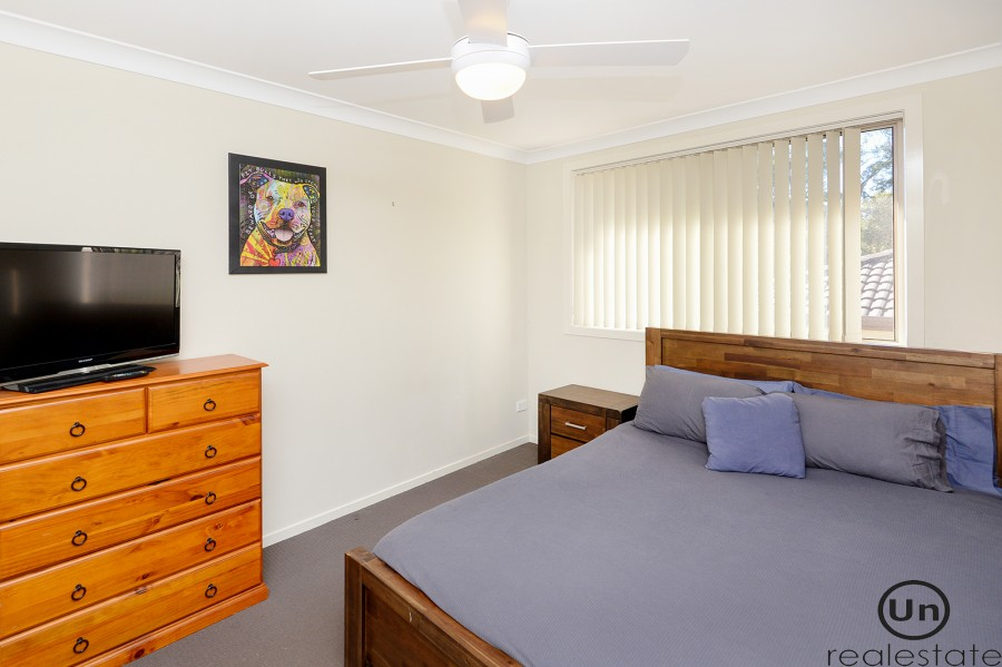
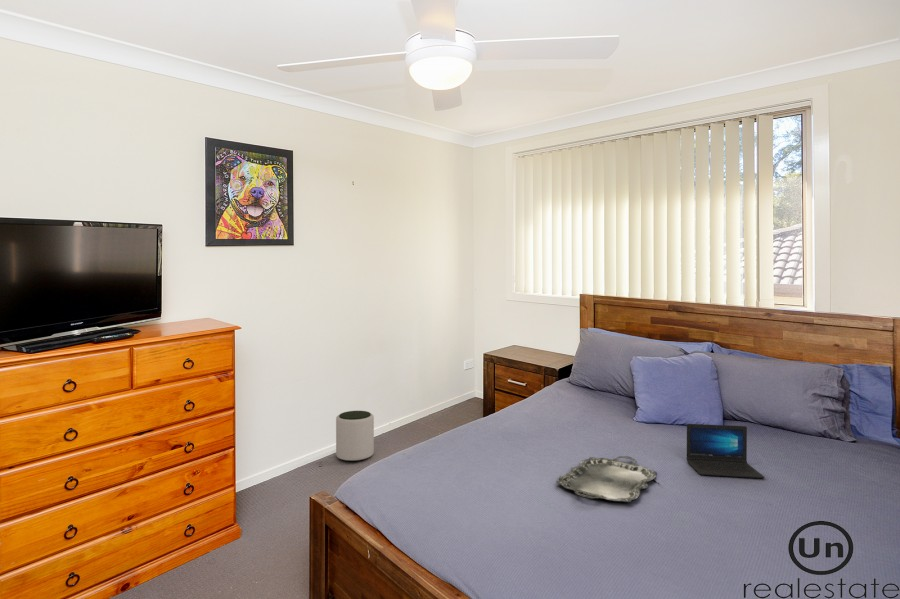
+ laptop (723, 449)
+ plant pot (355, 435)
+ serving tray (607, 477)
